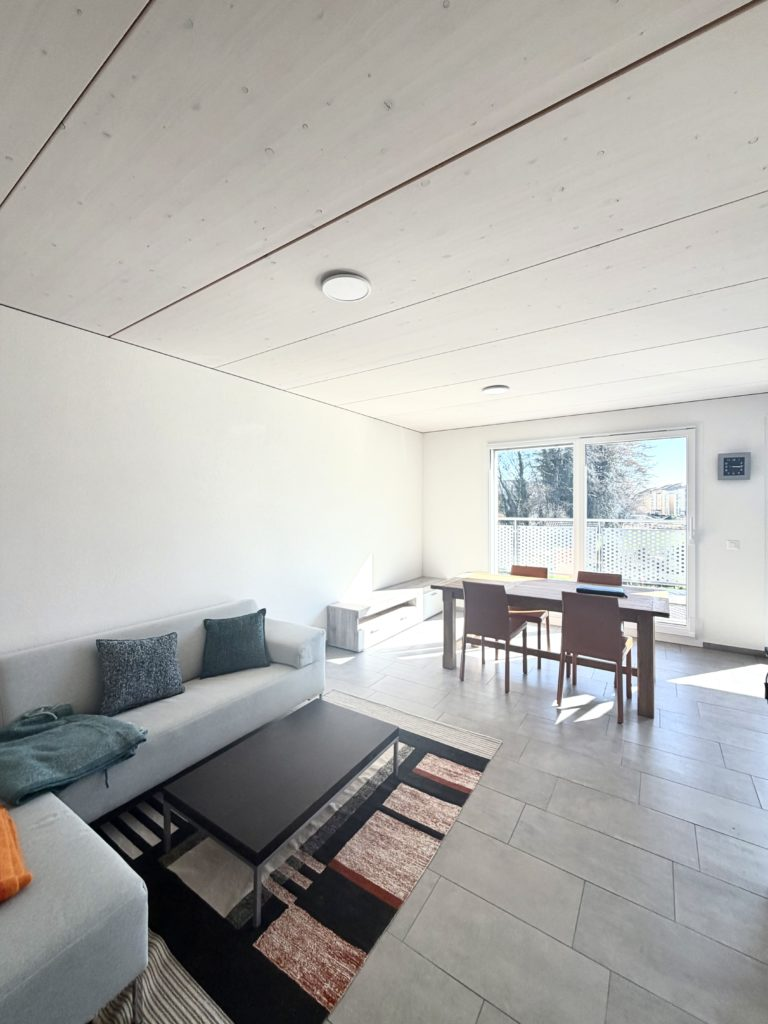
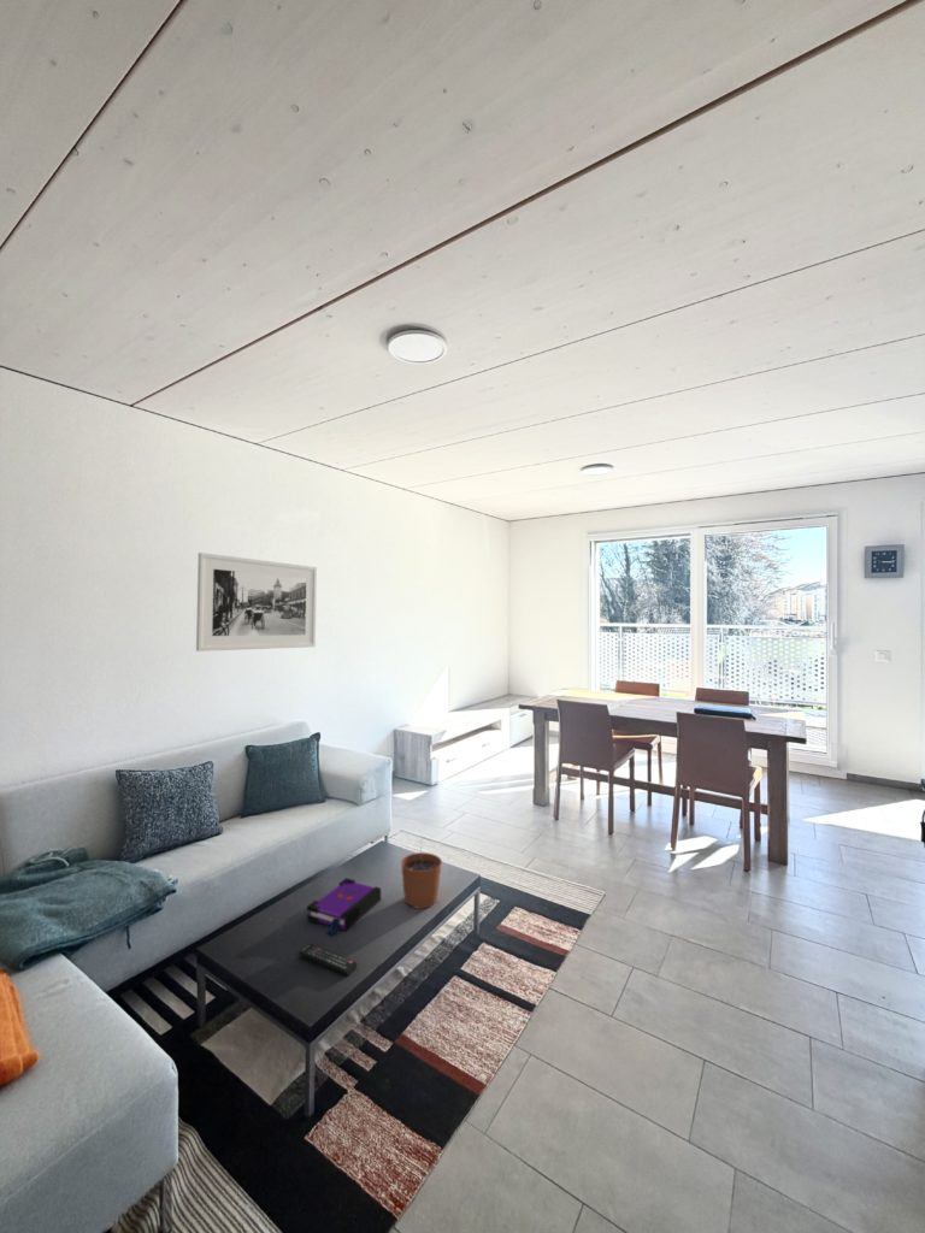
+ plant pot (420, 871)
+ remote control (326, 958)
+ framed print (263, 604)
+ board game (342, 904)
